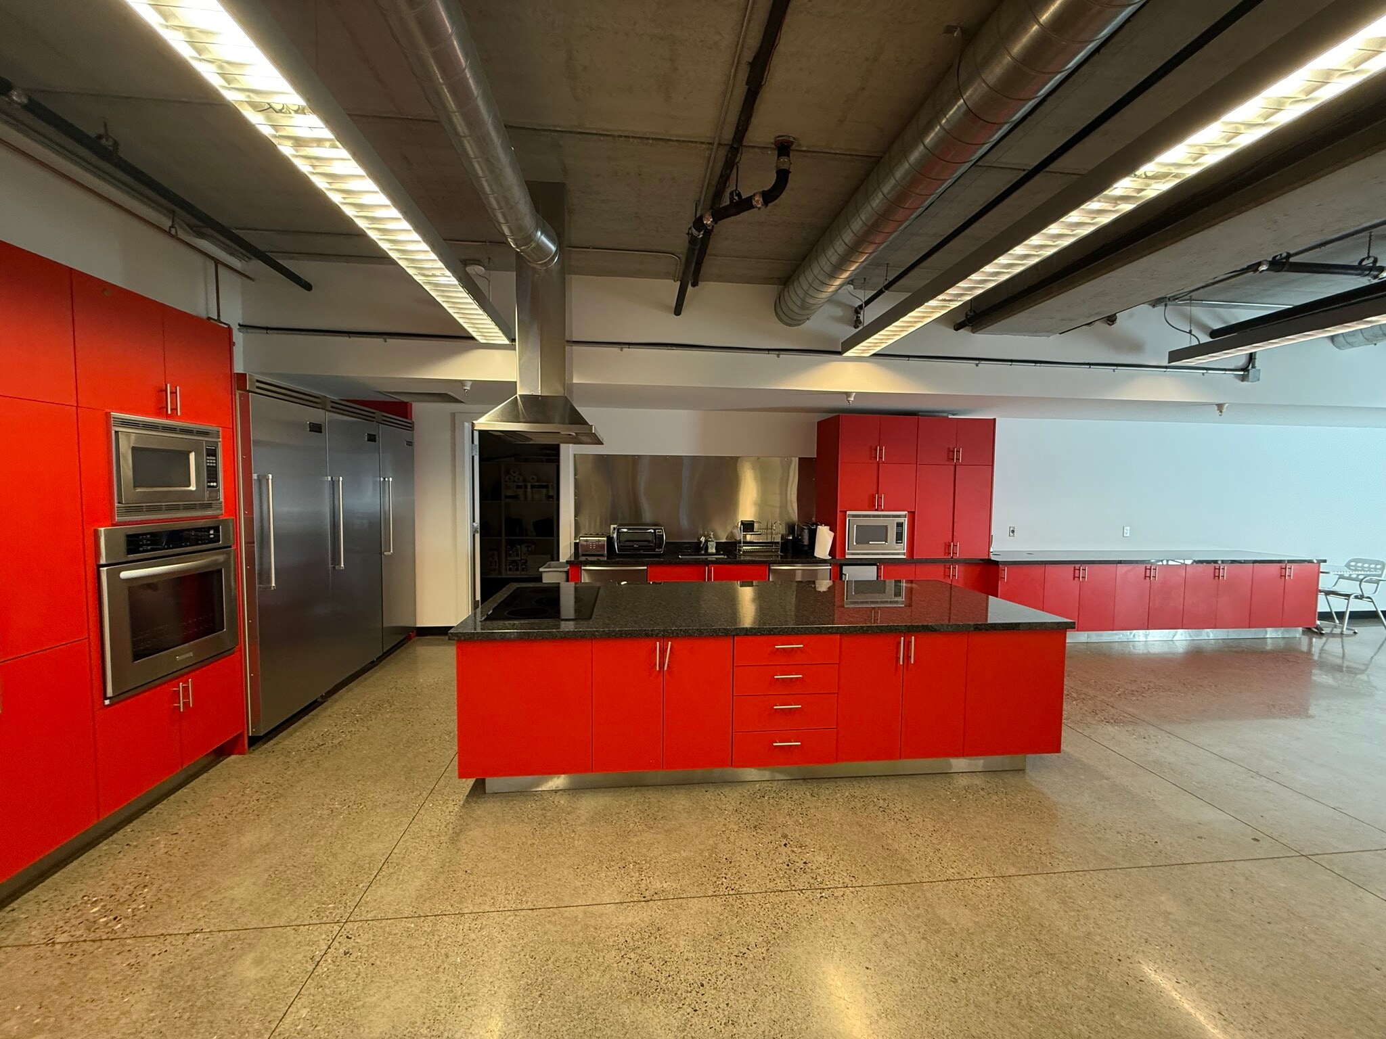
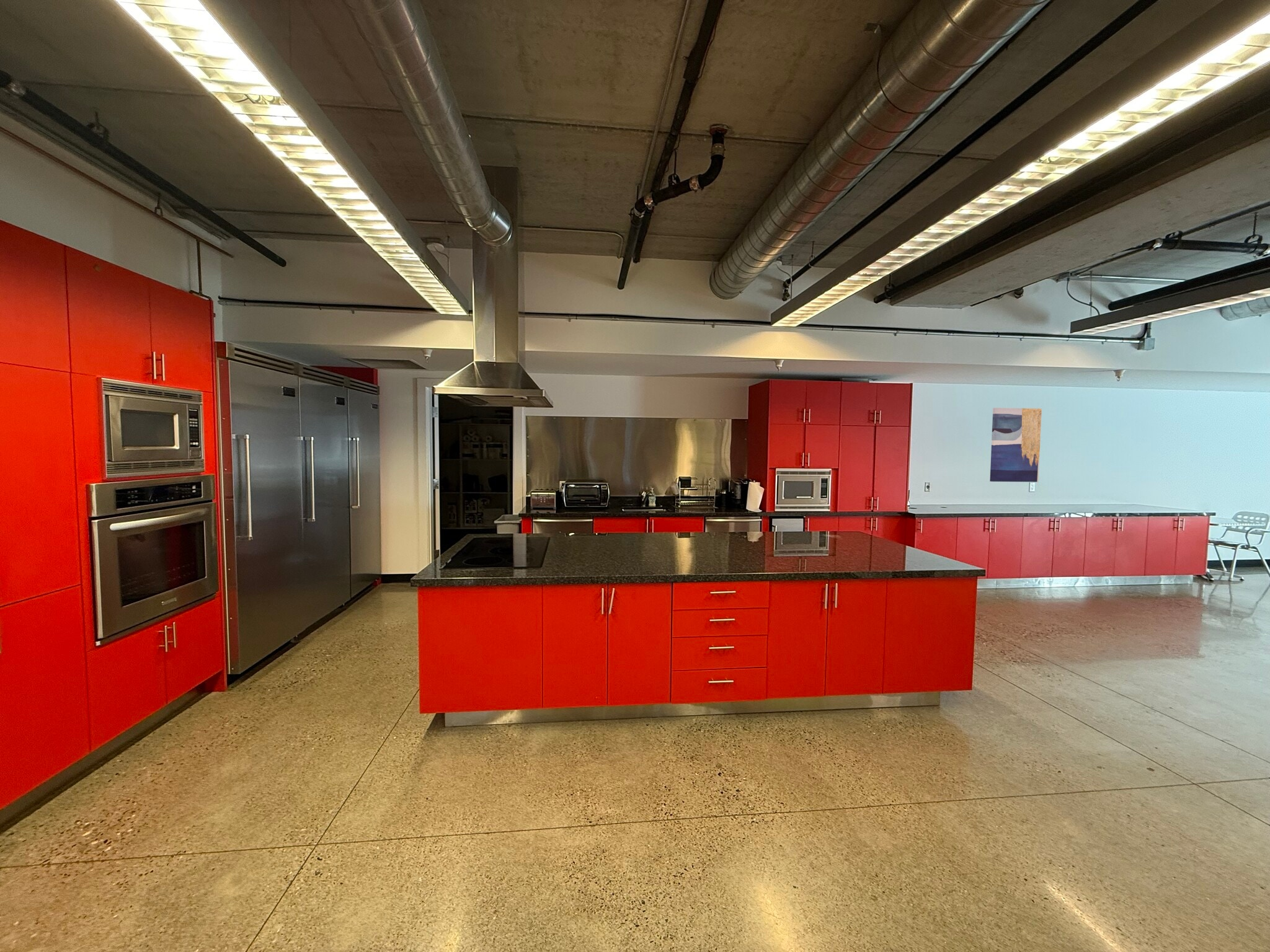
+ wall art (1015, 445)
